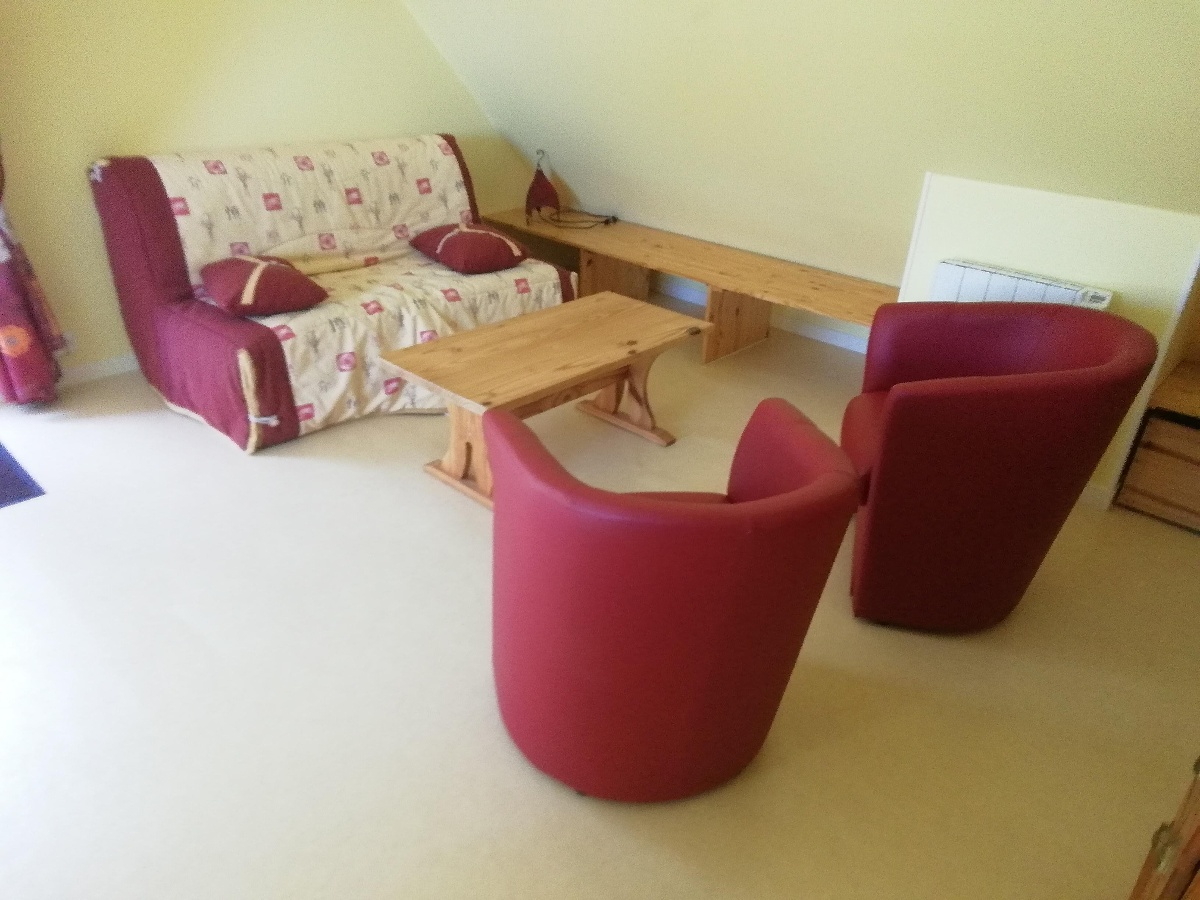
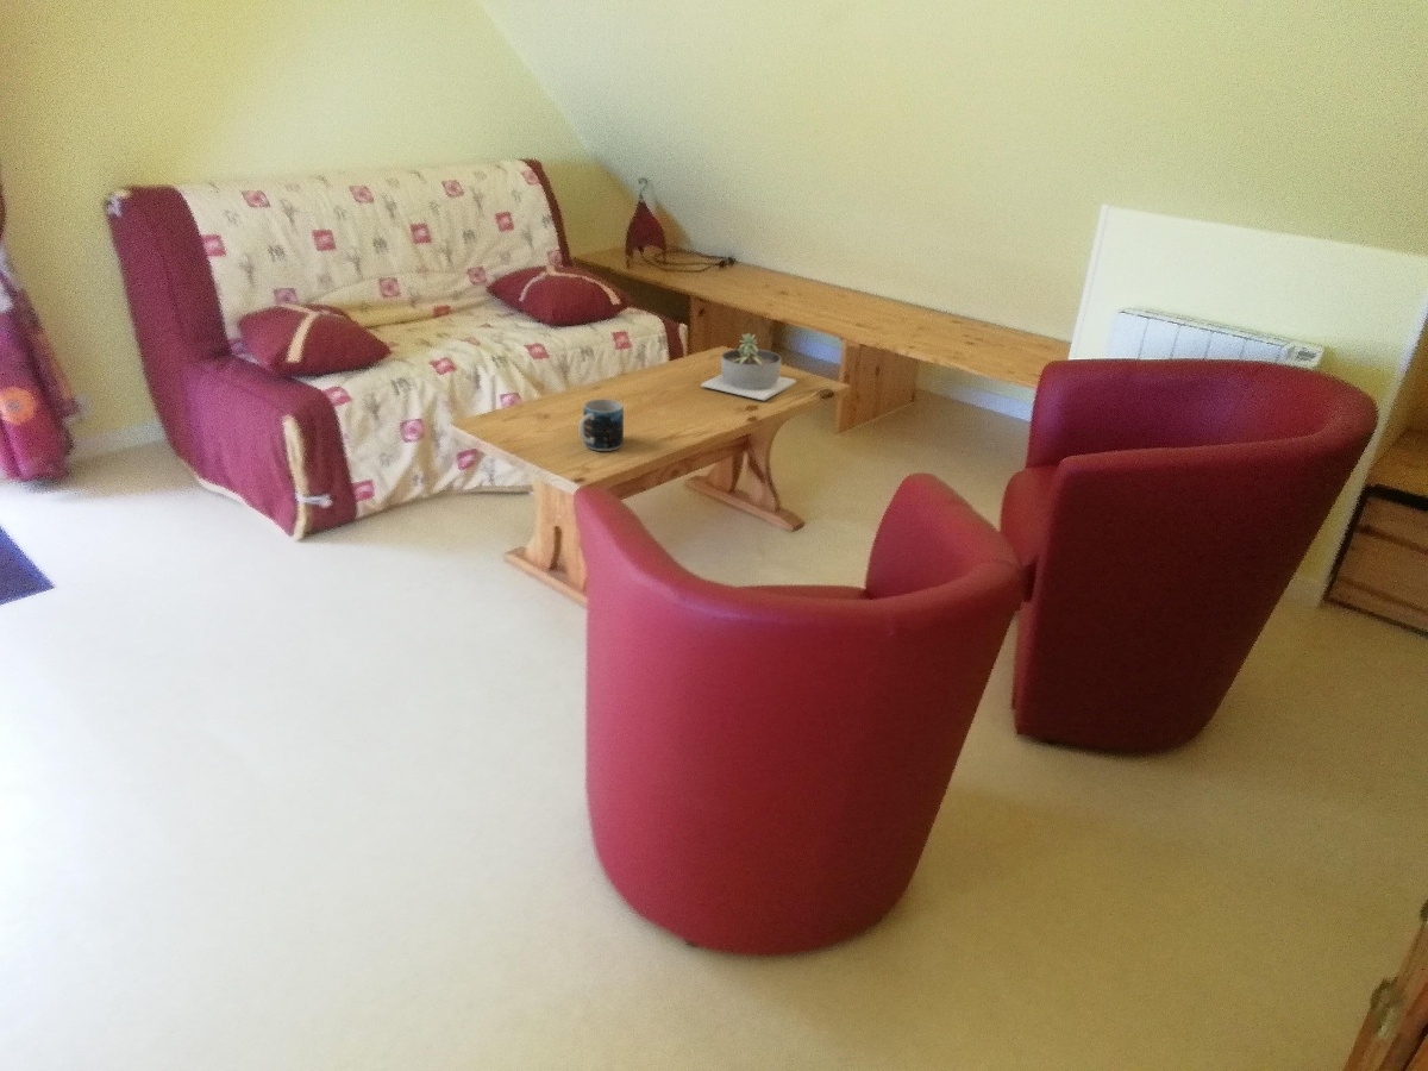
+ succulent planter (750, 359)
+ mug (597, 427)
